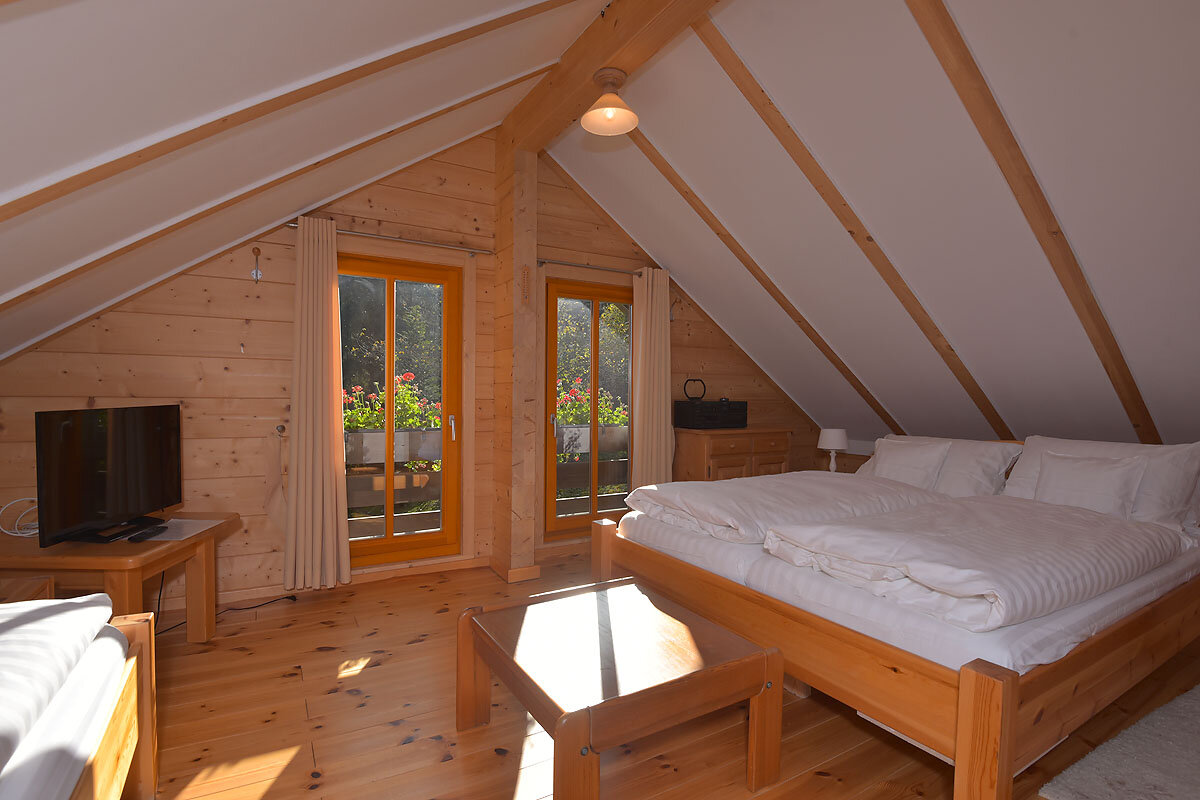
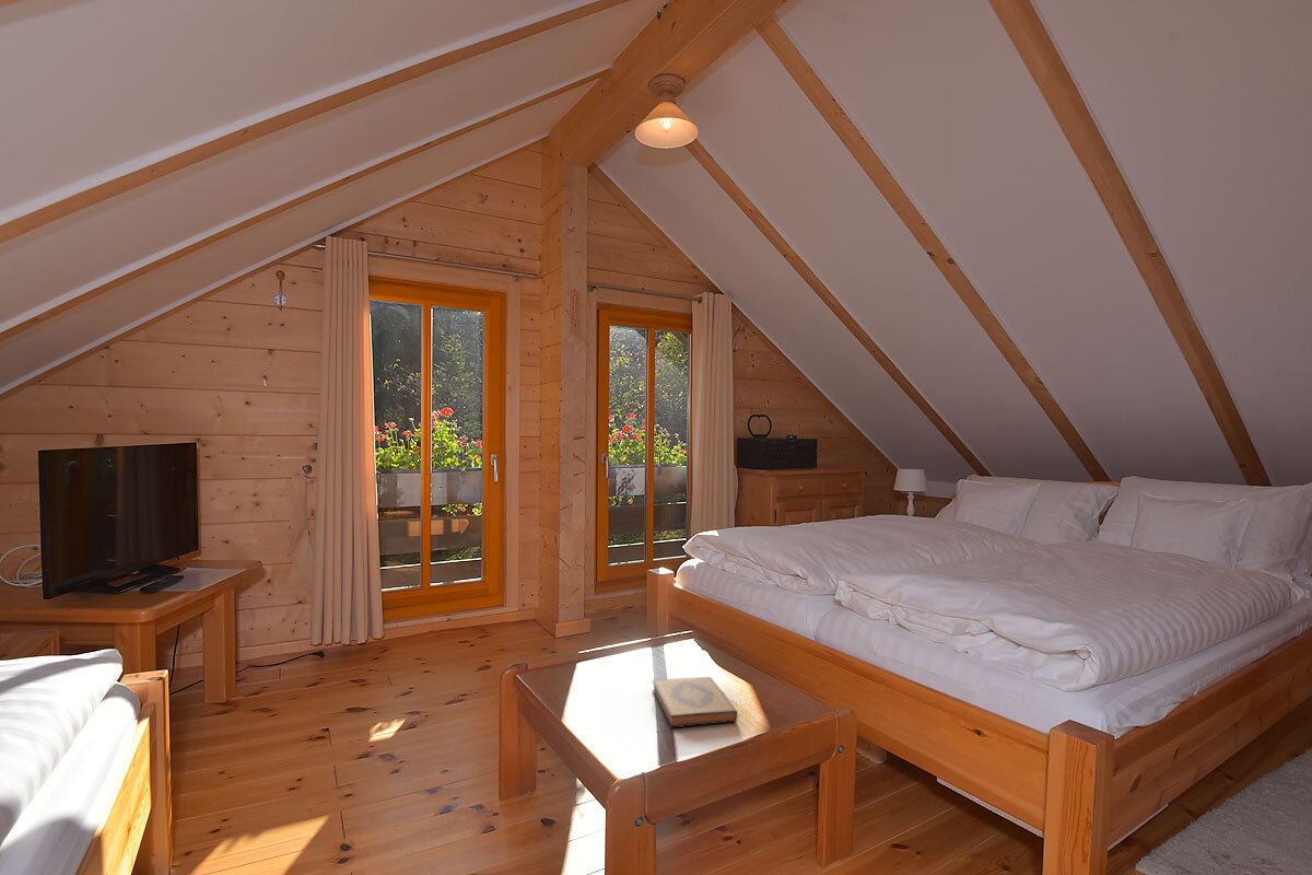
+ hardback book (692, 700)
